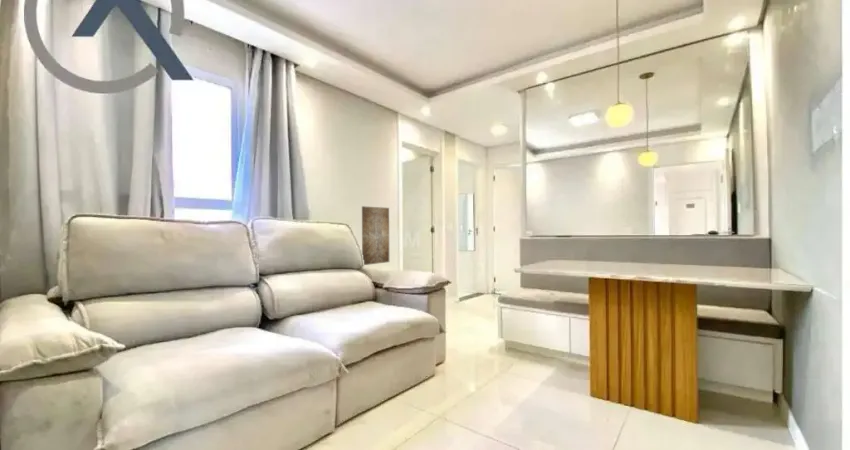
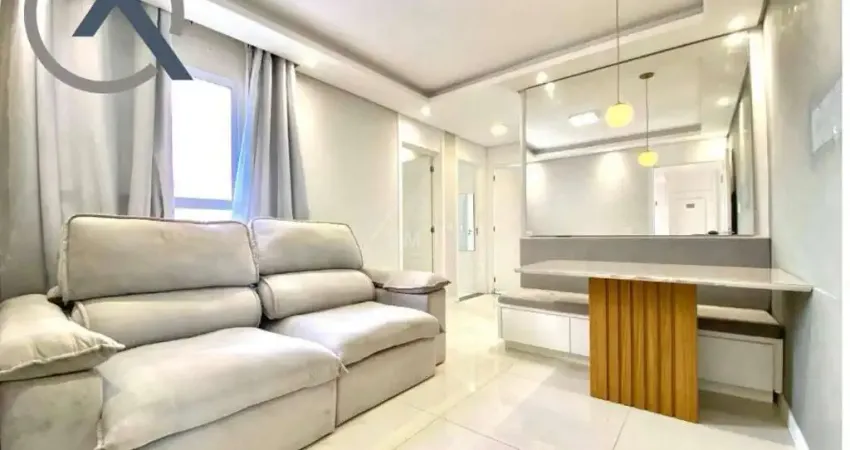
- wall art (376, 235)
